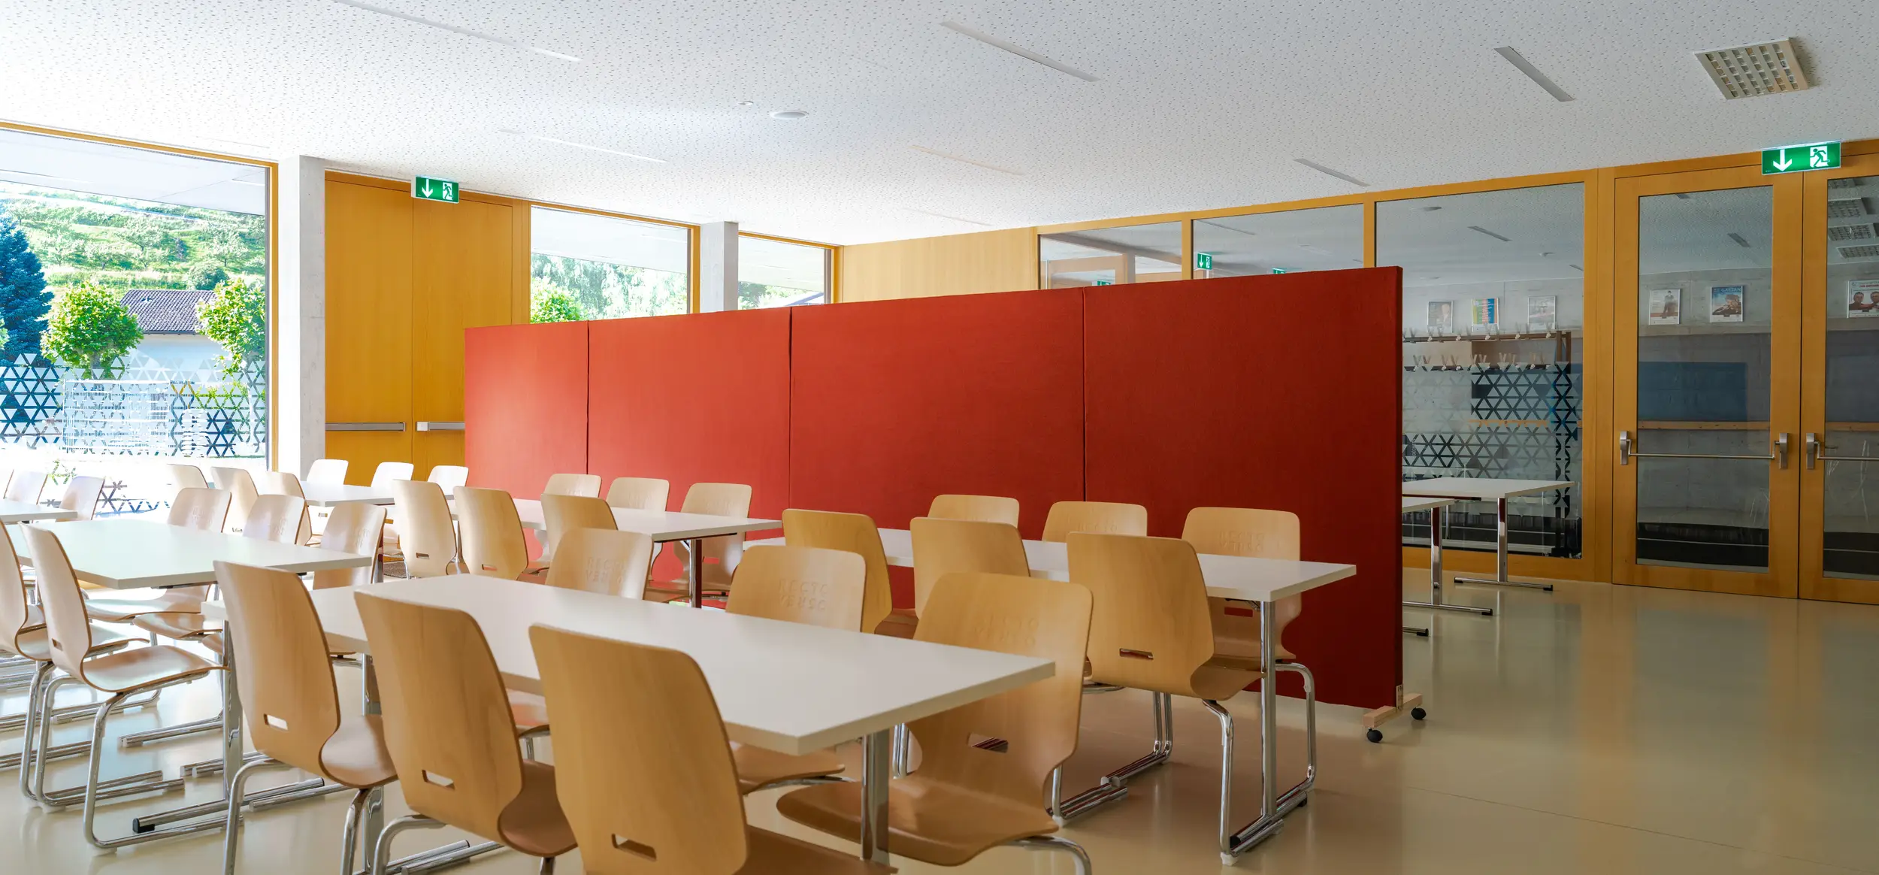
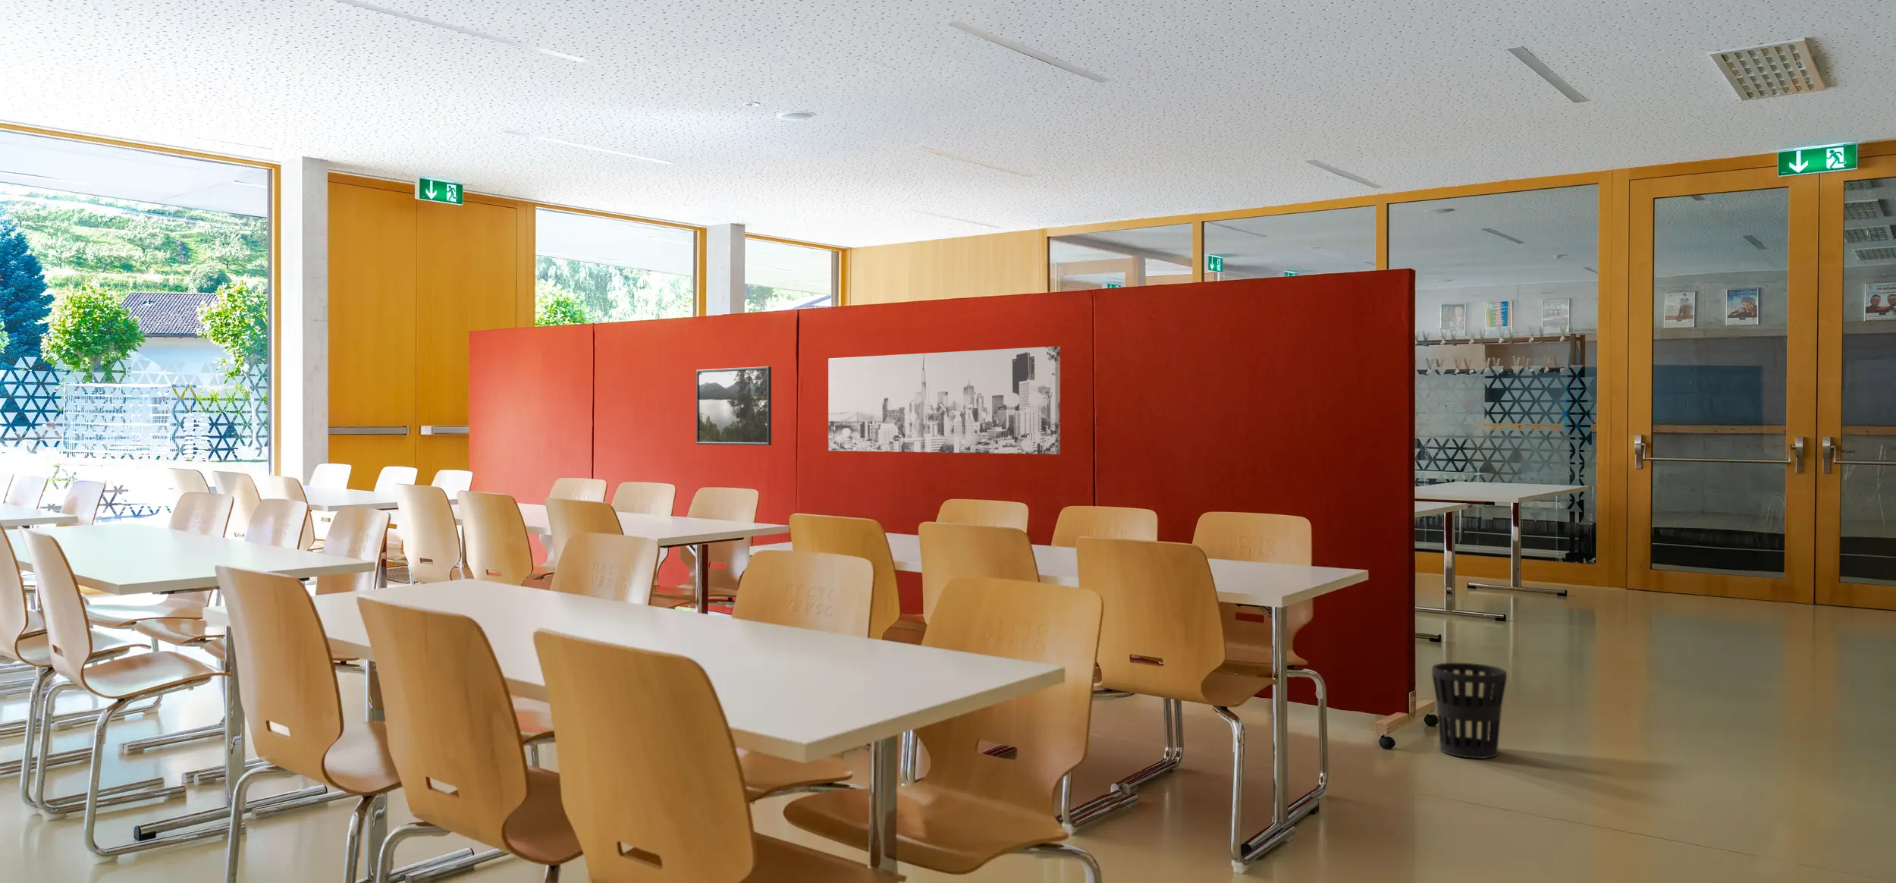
+ wall art (935, 402)
+ wastebasket (1468, 710)
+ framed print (733, 406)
